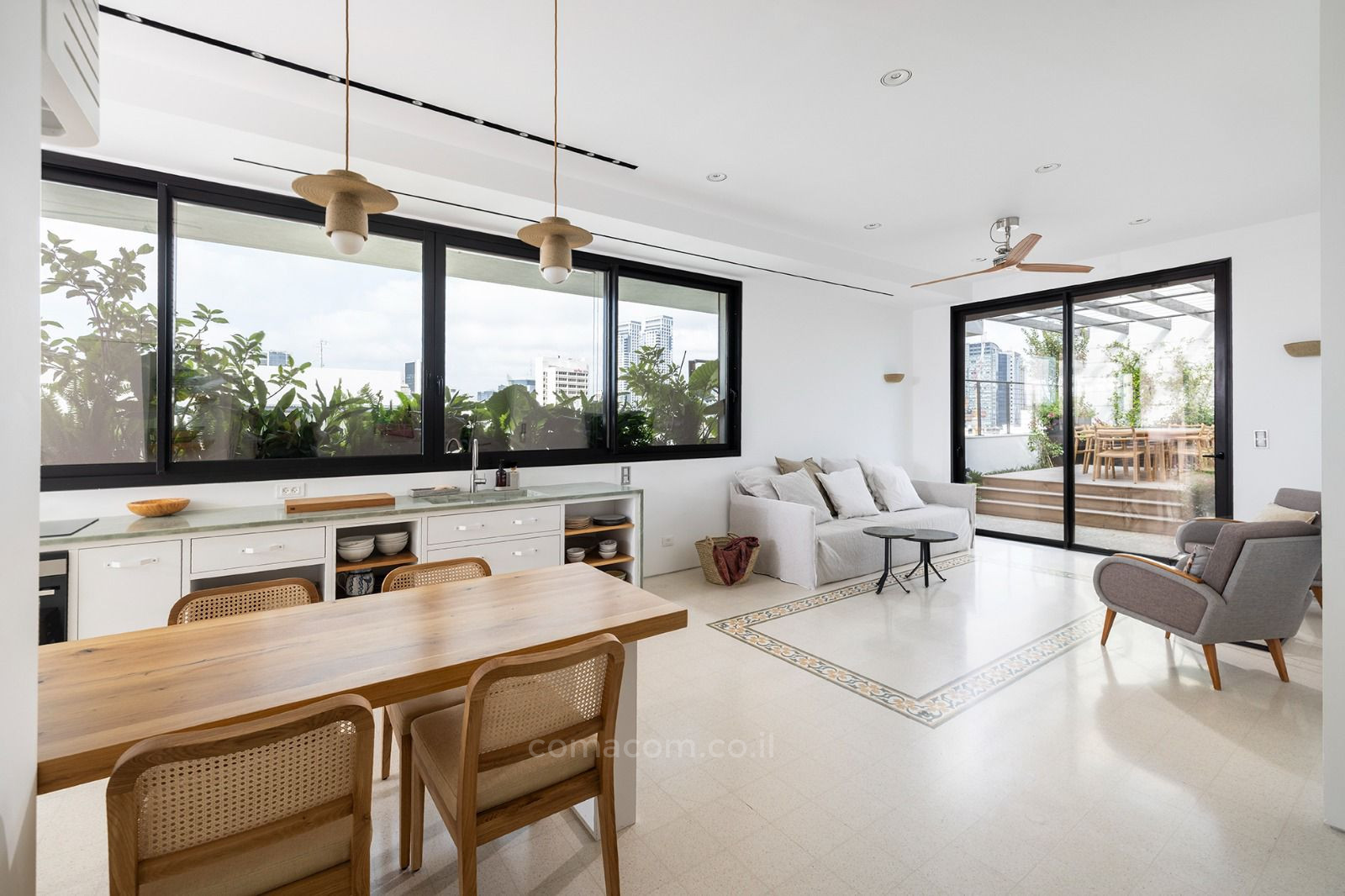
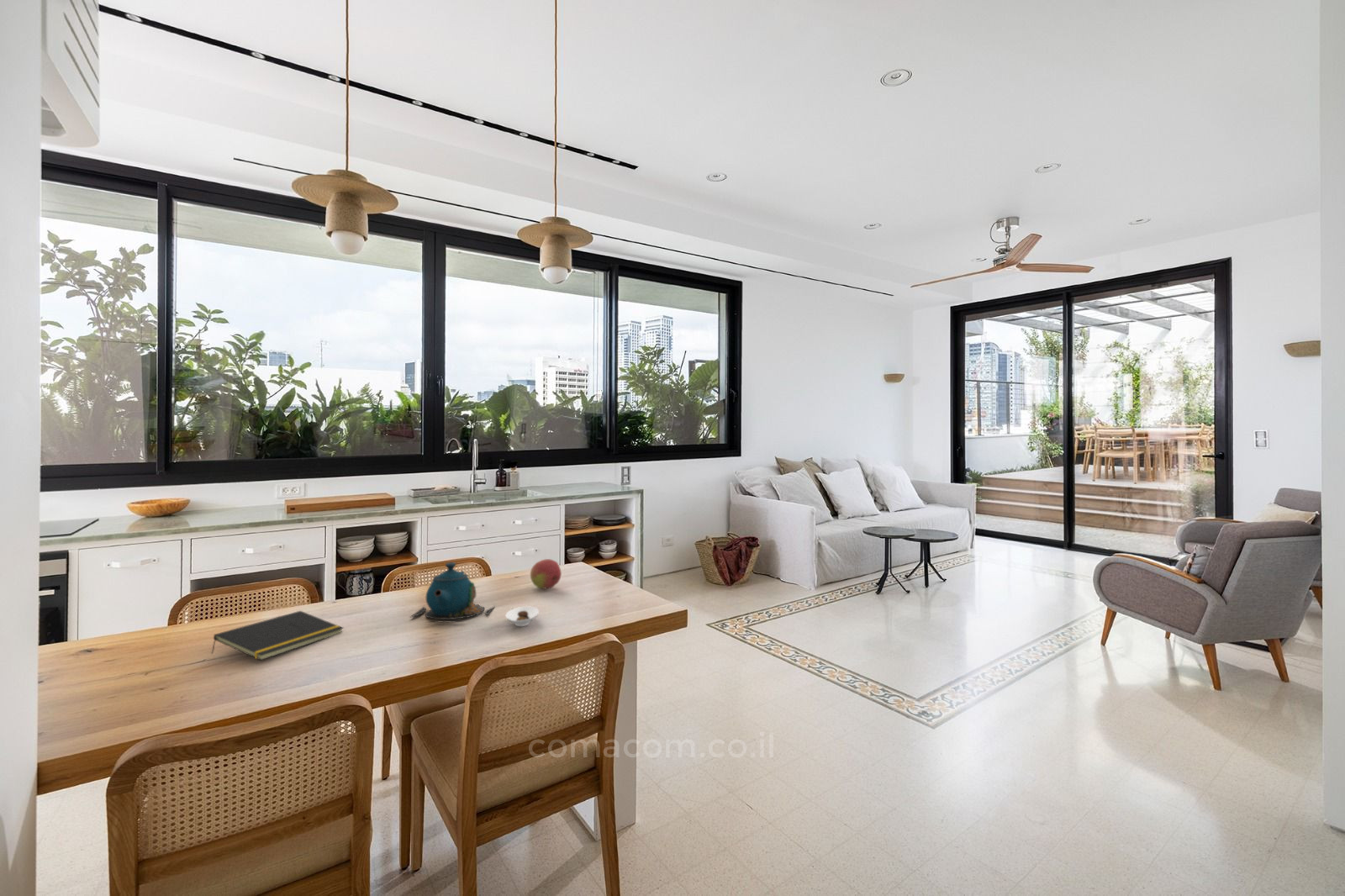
+ saucer (522, 617)
+ teapot (454, 587)
+ notepad (282, 633)
+ fruit (545, 573)
